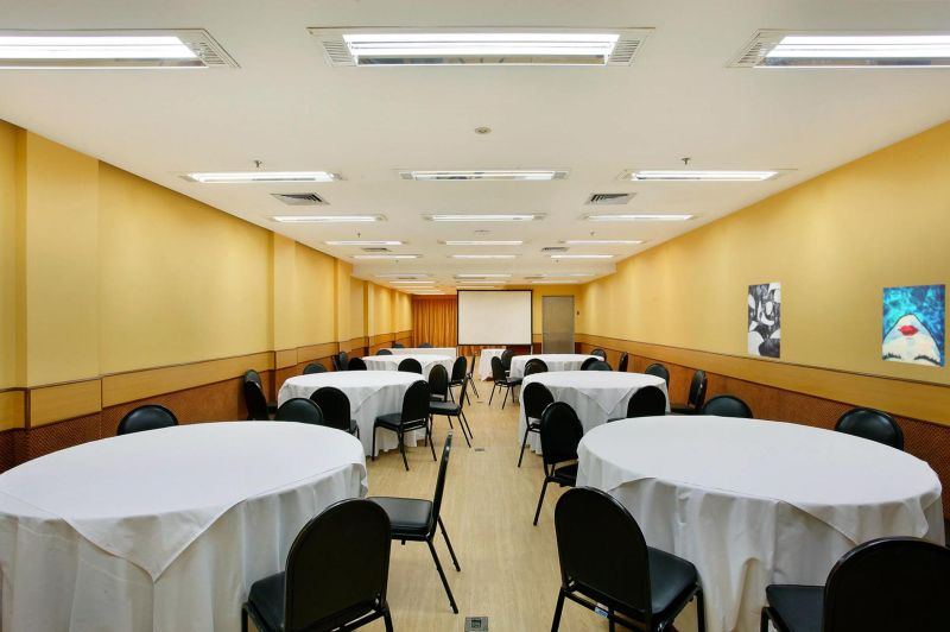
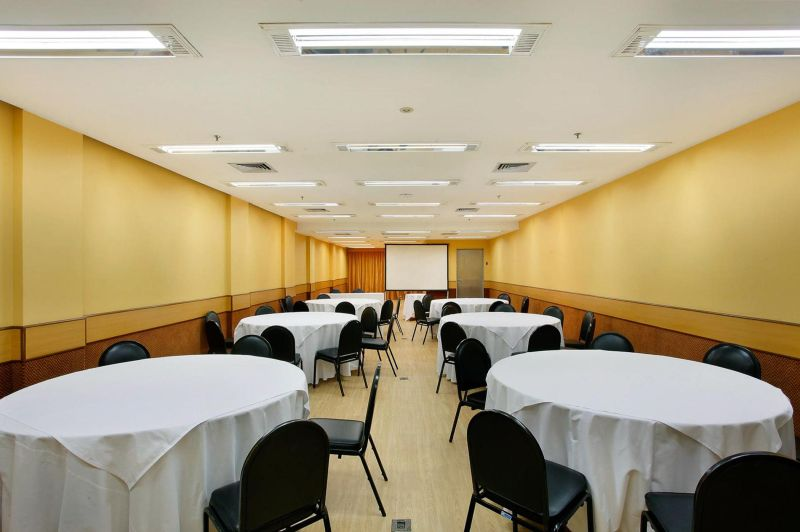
- wall art (762, 320)
- wall art (911, 324)
